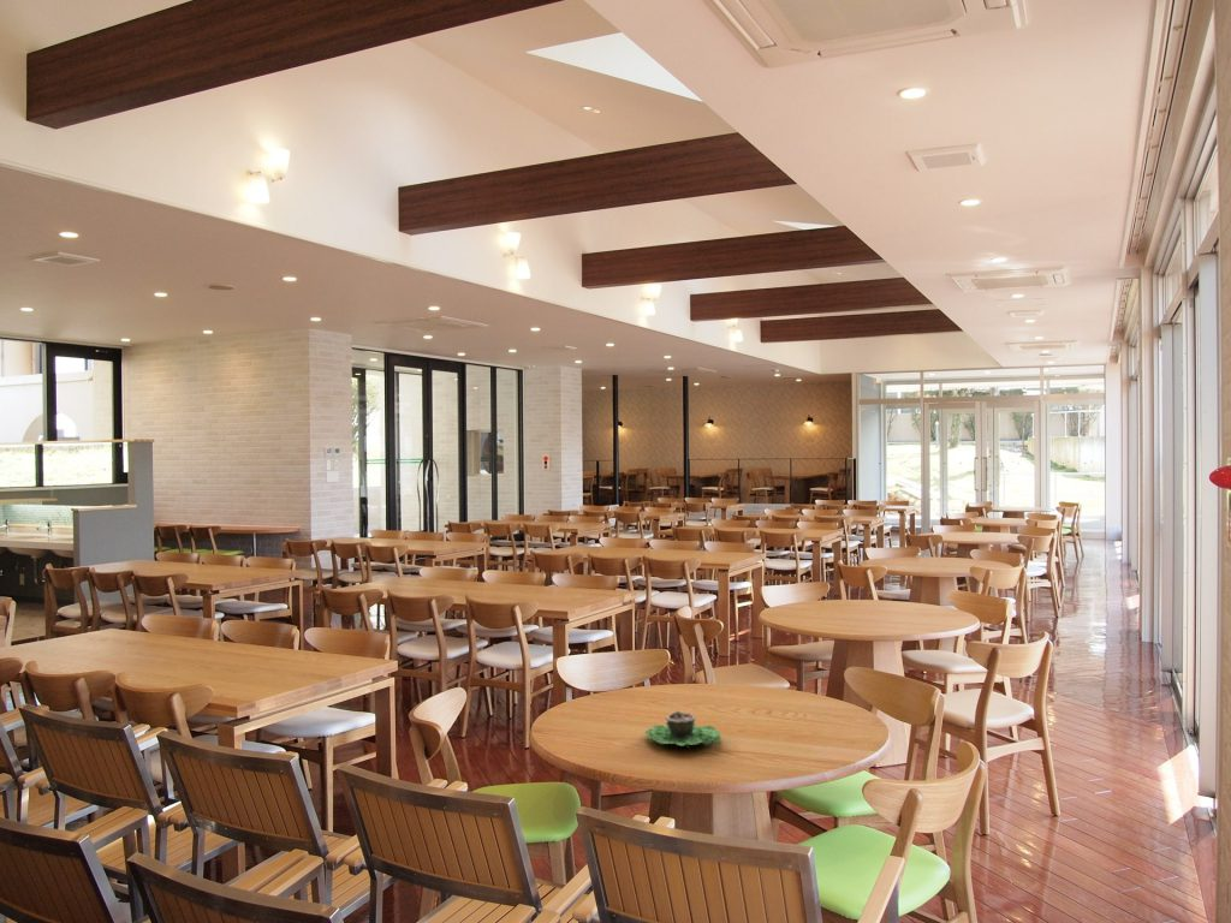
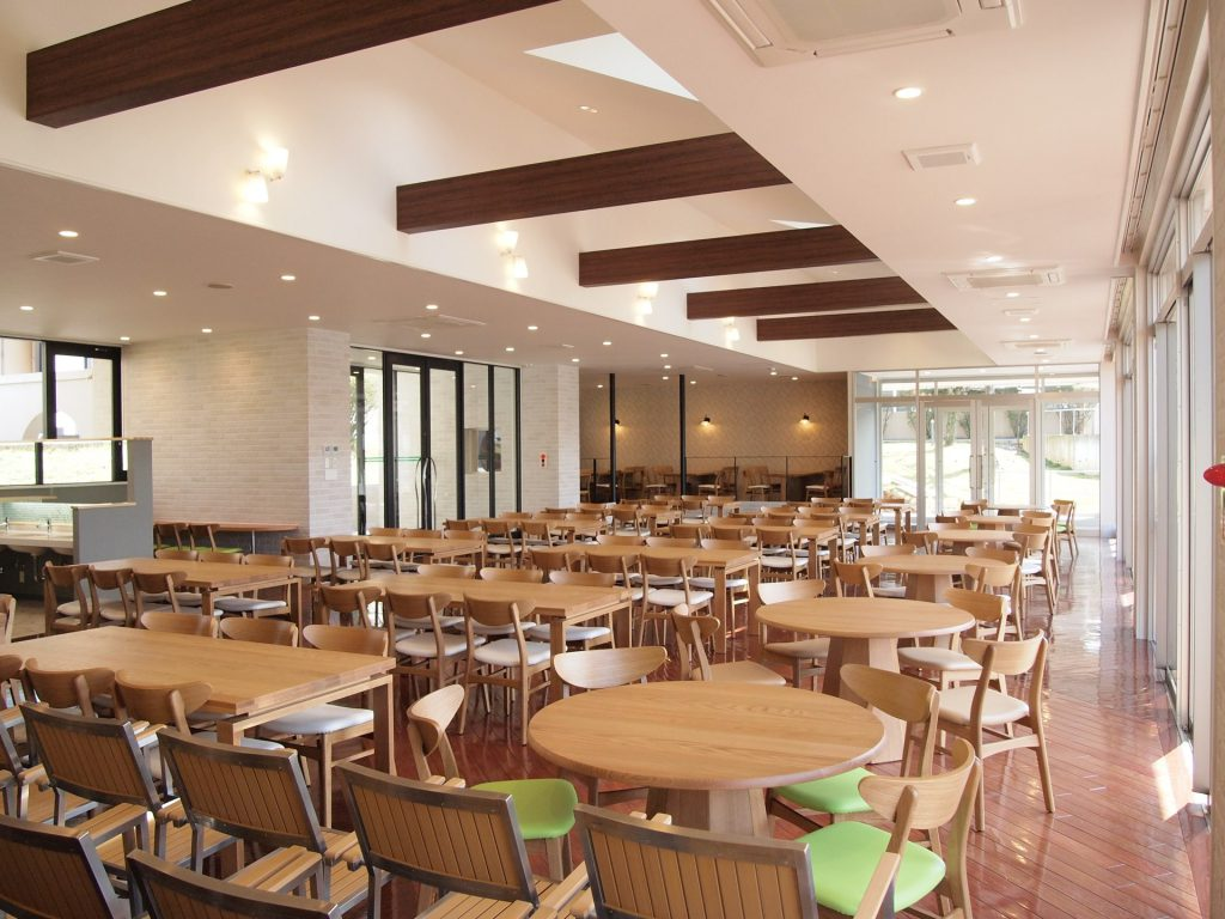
- succulent planter (682, 725)
